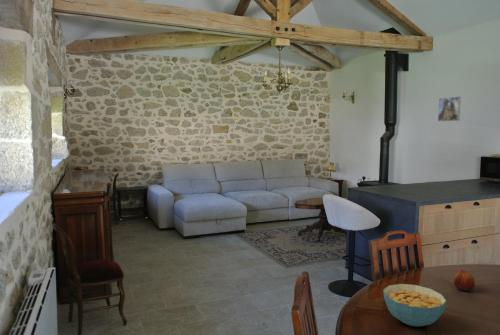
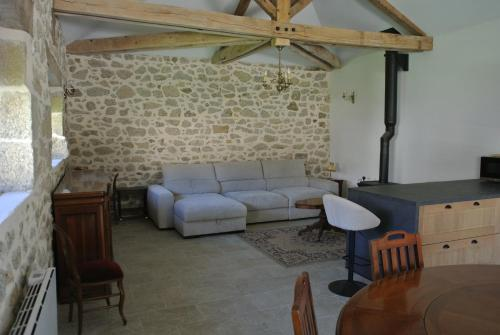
- cereal bowl (413, 308)
- fruit (464, 280)
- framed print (448, 109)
